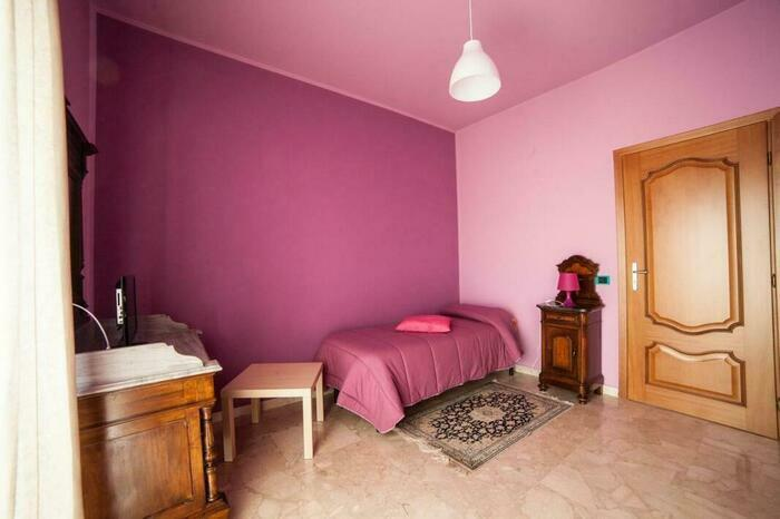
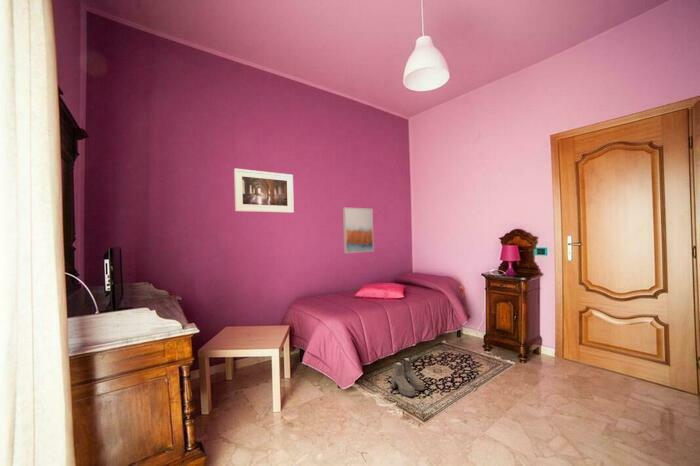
+ wall art (358, 230)
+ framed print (265, 191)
+ boots (407, 374)
